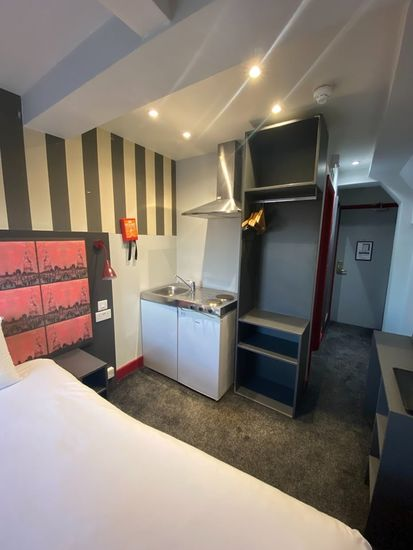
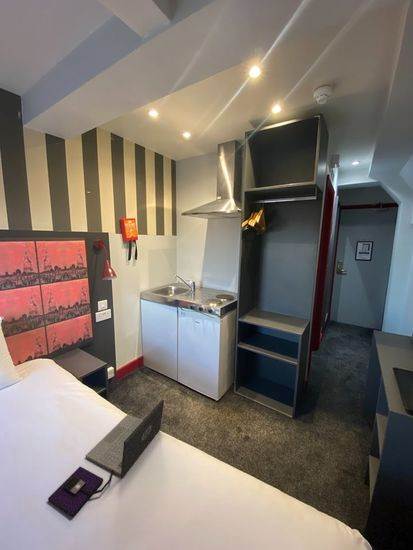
+ laptop computer (112, 442)
